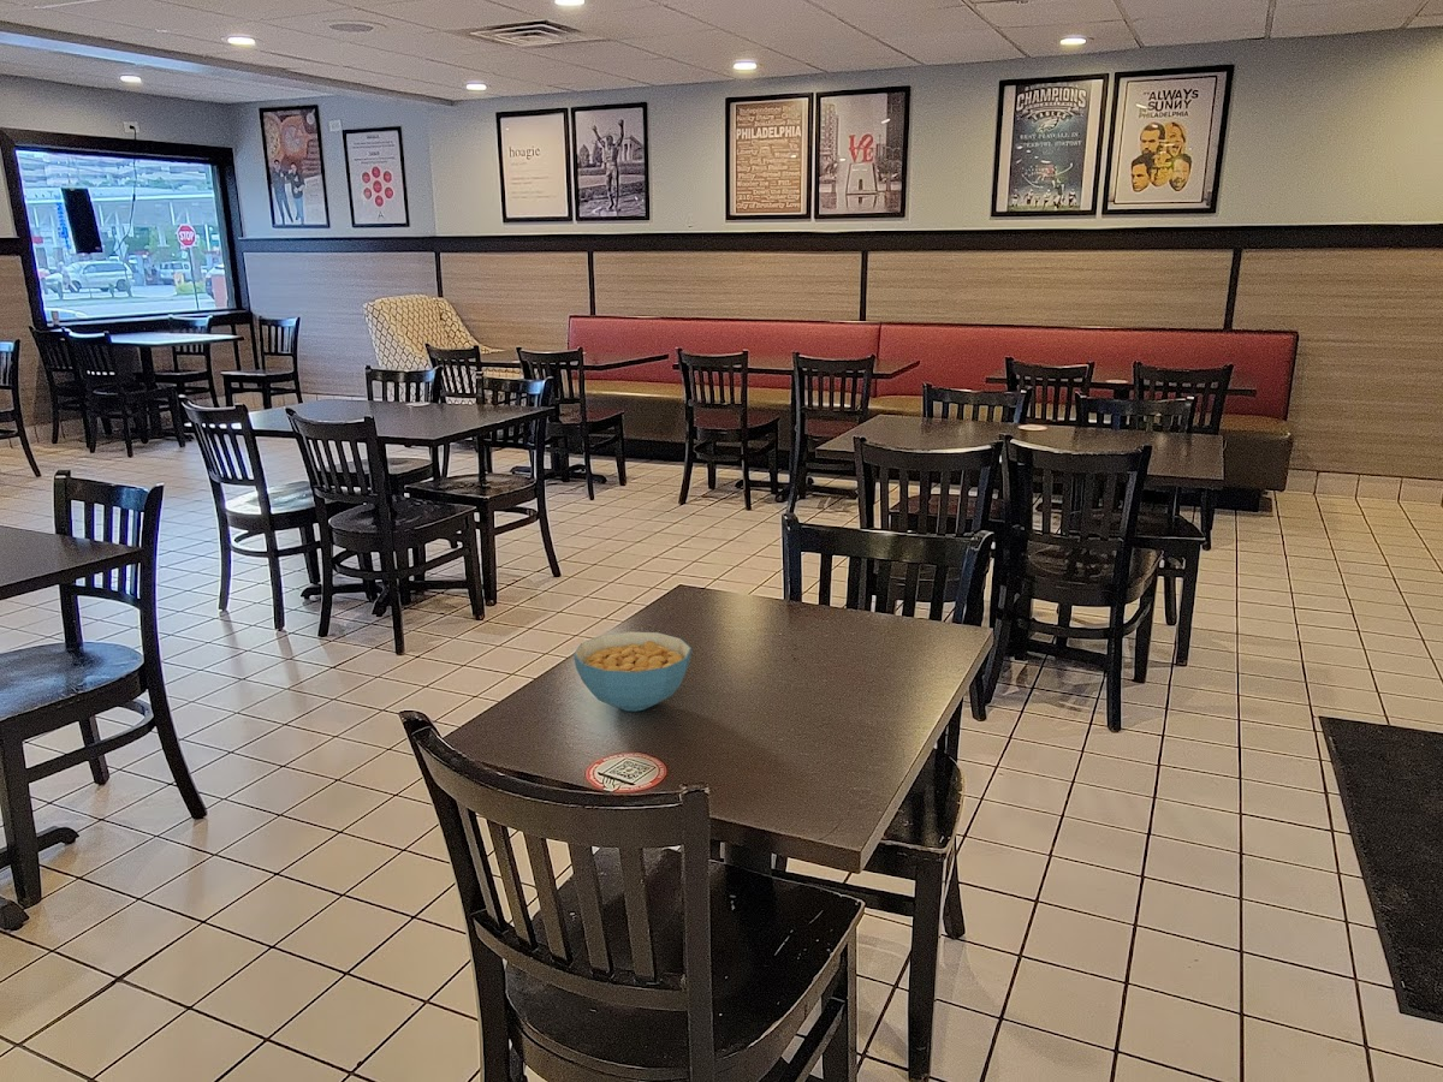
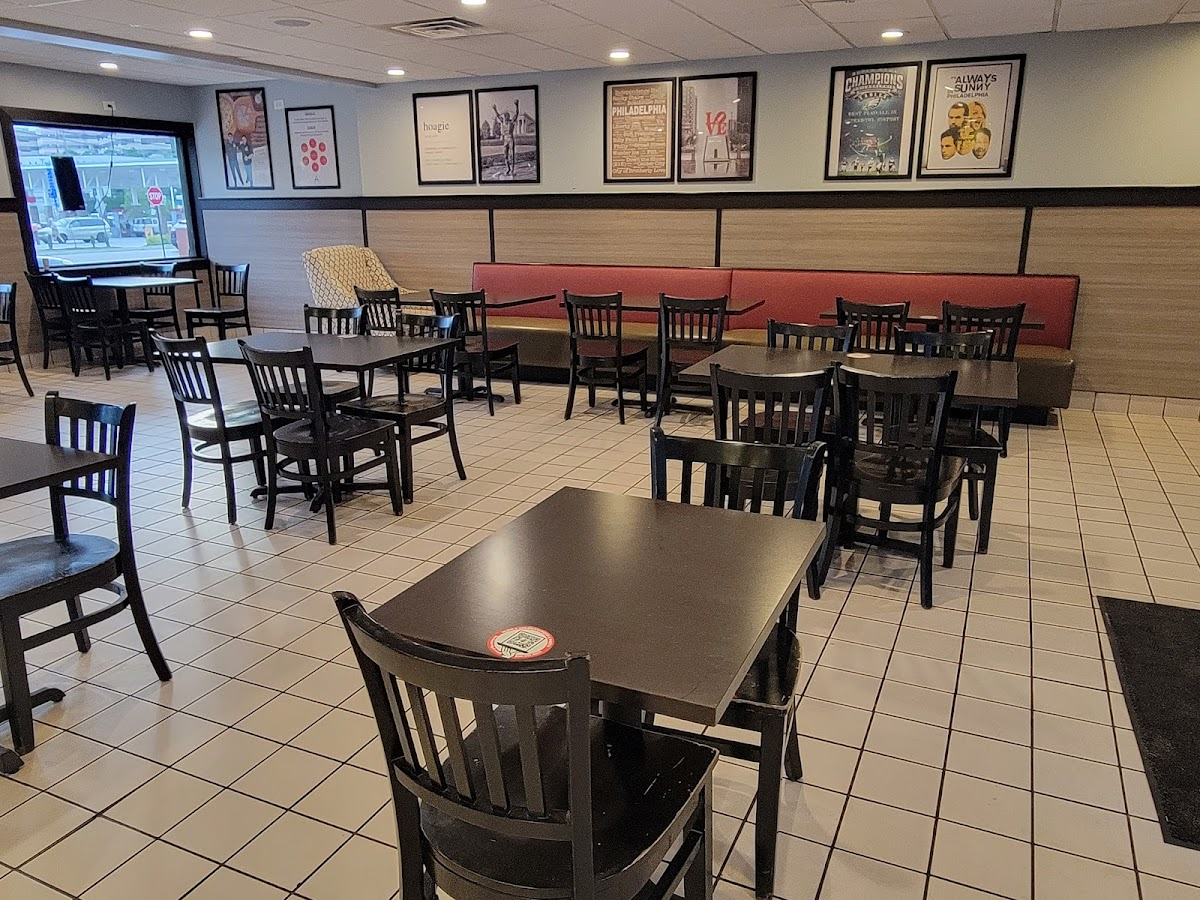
- cereal bowl (633, 677)
